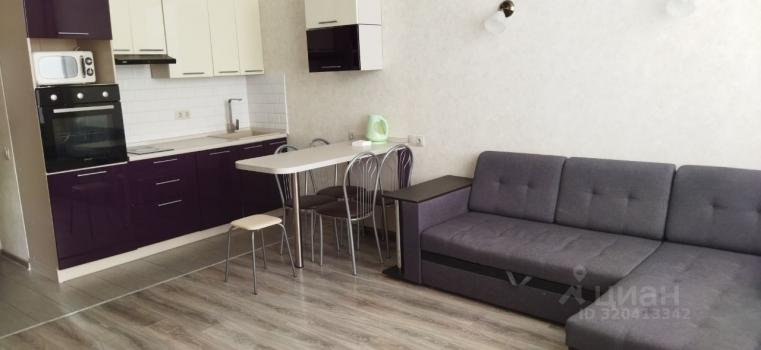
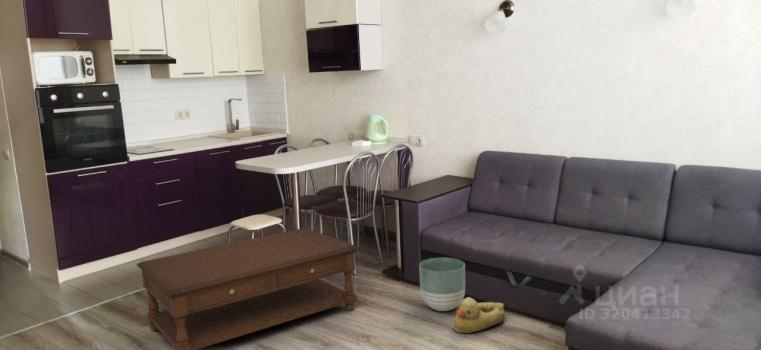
+ rubber duck (477, 309)
+ coffee table (252, 287)
+ planter (442, 286)
